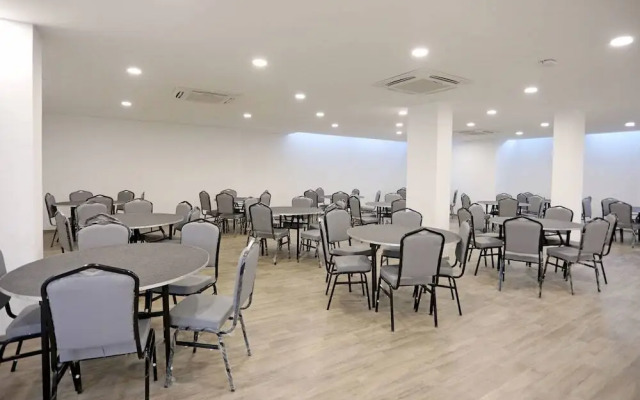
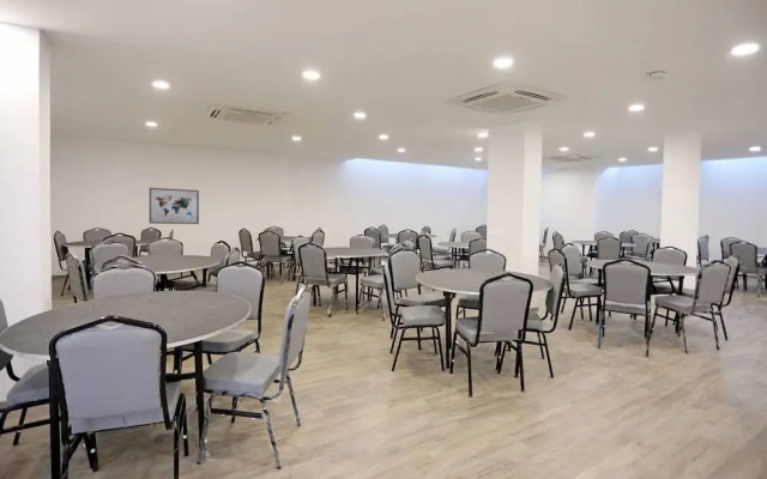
+ wall art (174, 206)
